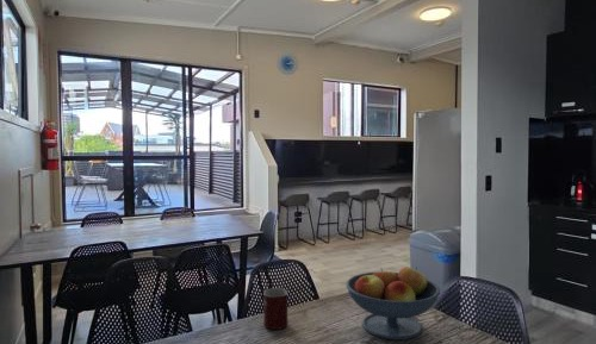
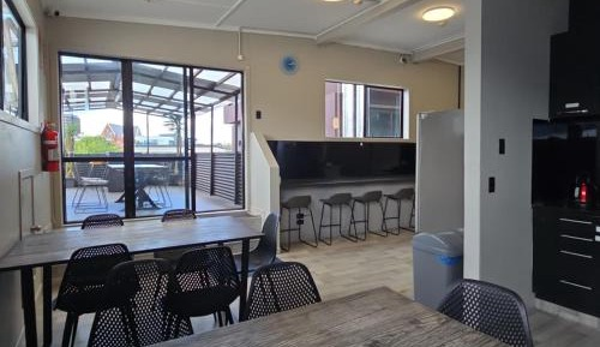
- fruit bowl (391, 298)
- mug (274, 306)
